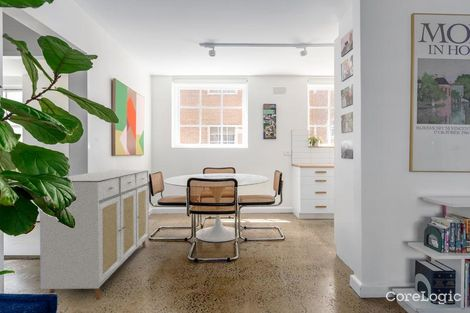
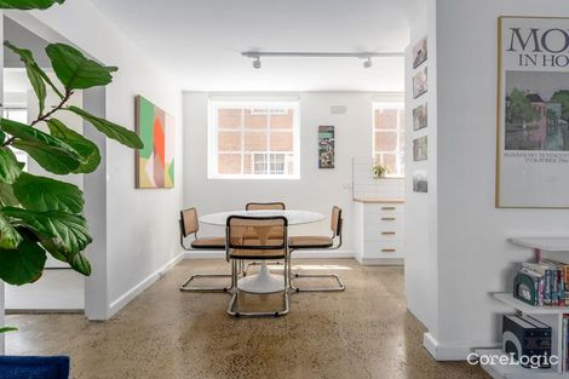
- sideboard (107, 220)
